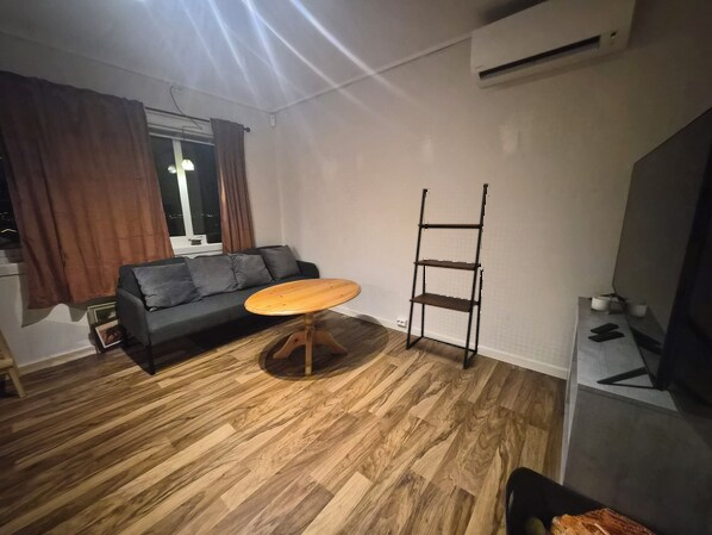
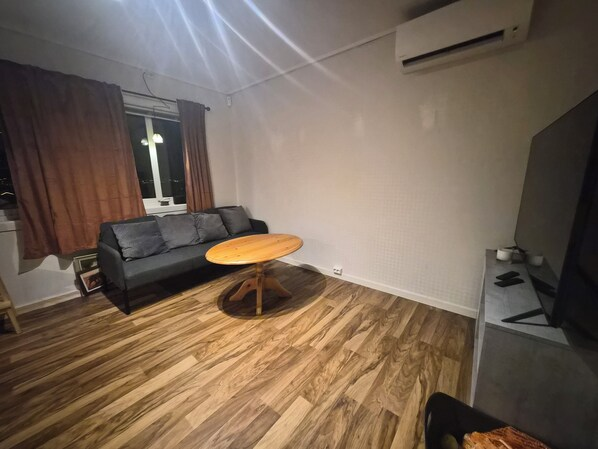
- shelving unit (444, 267)
